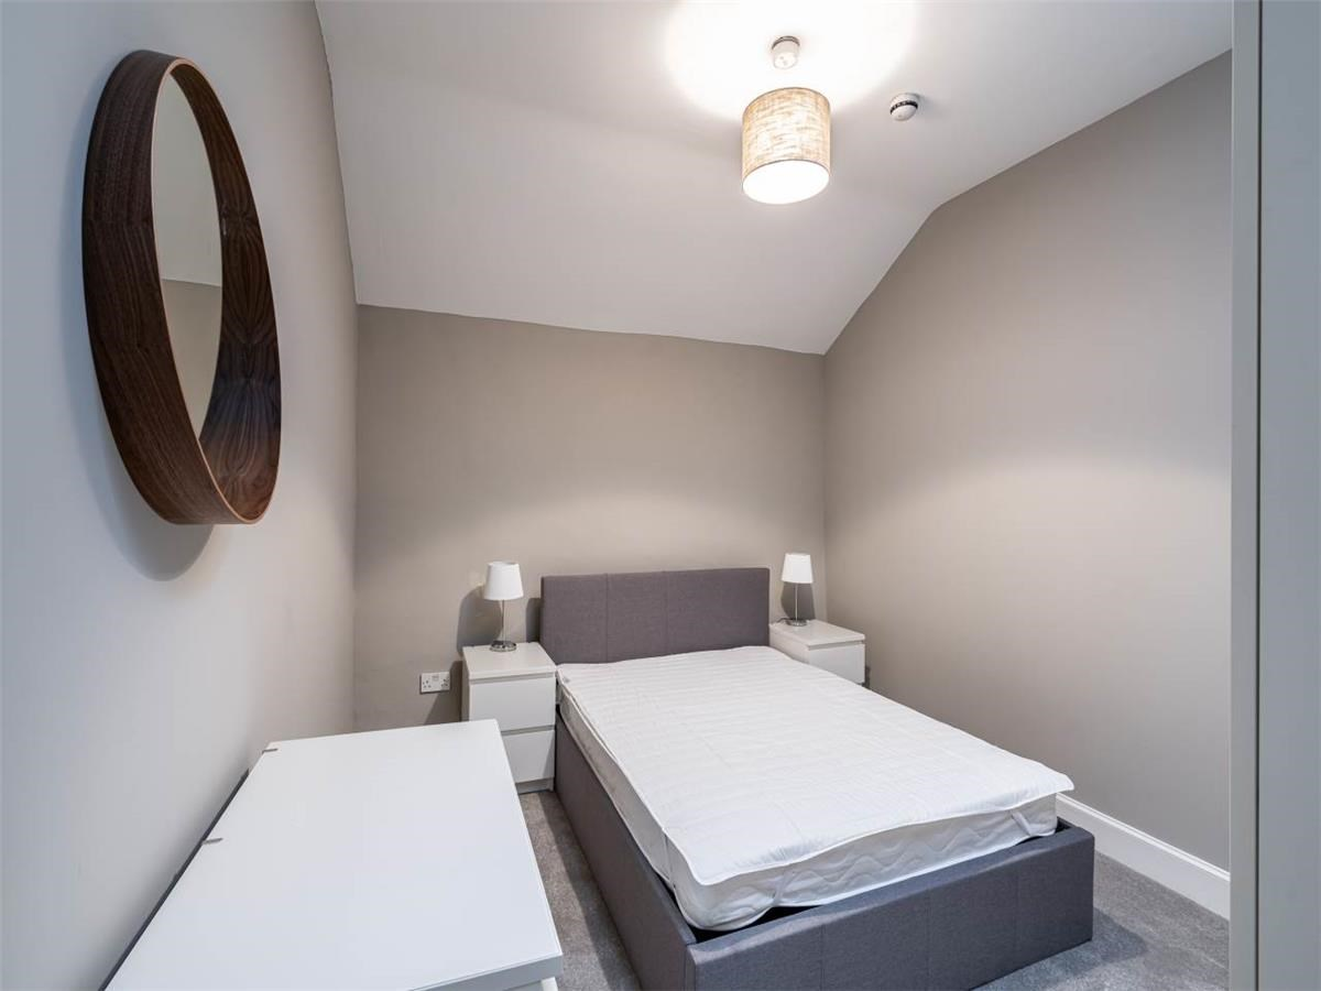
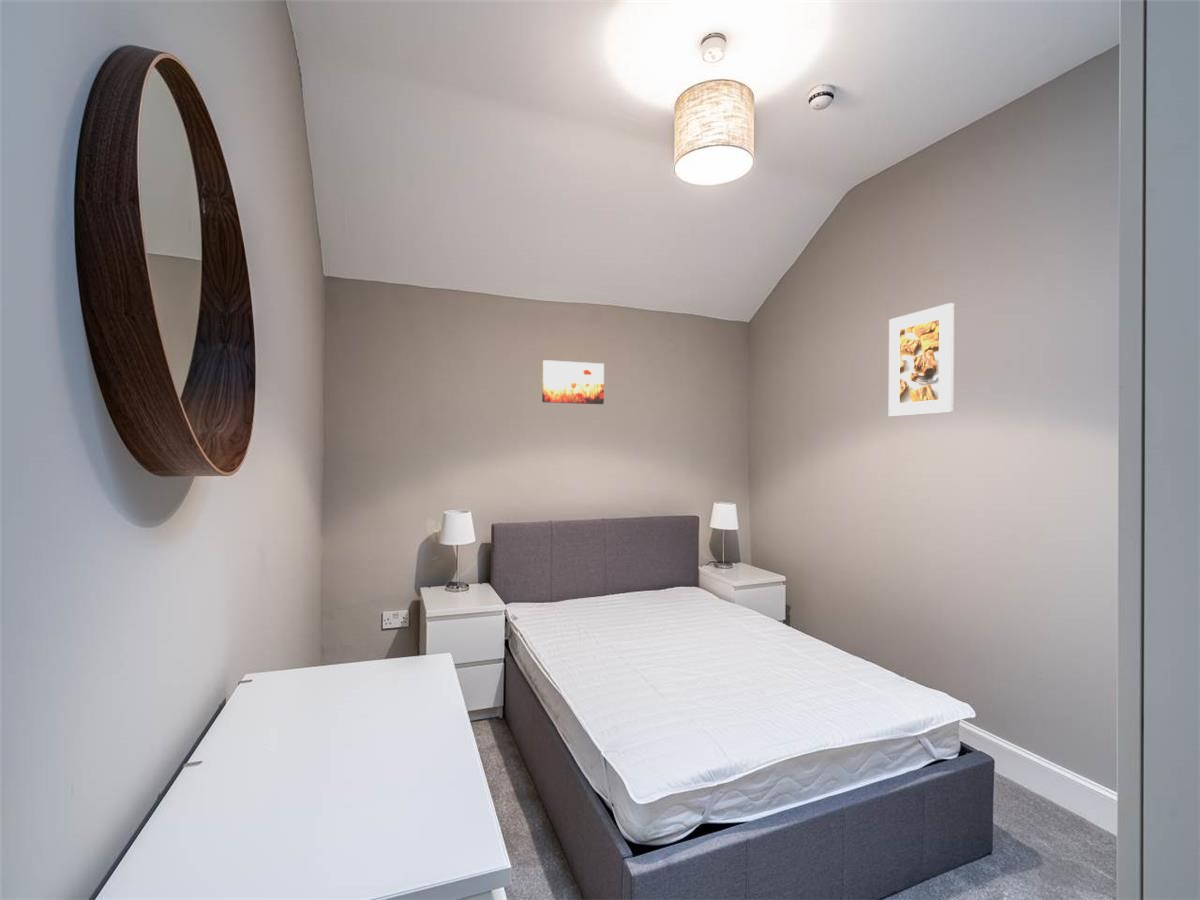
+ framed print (919, 363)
+ wall art (573, 382)
